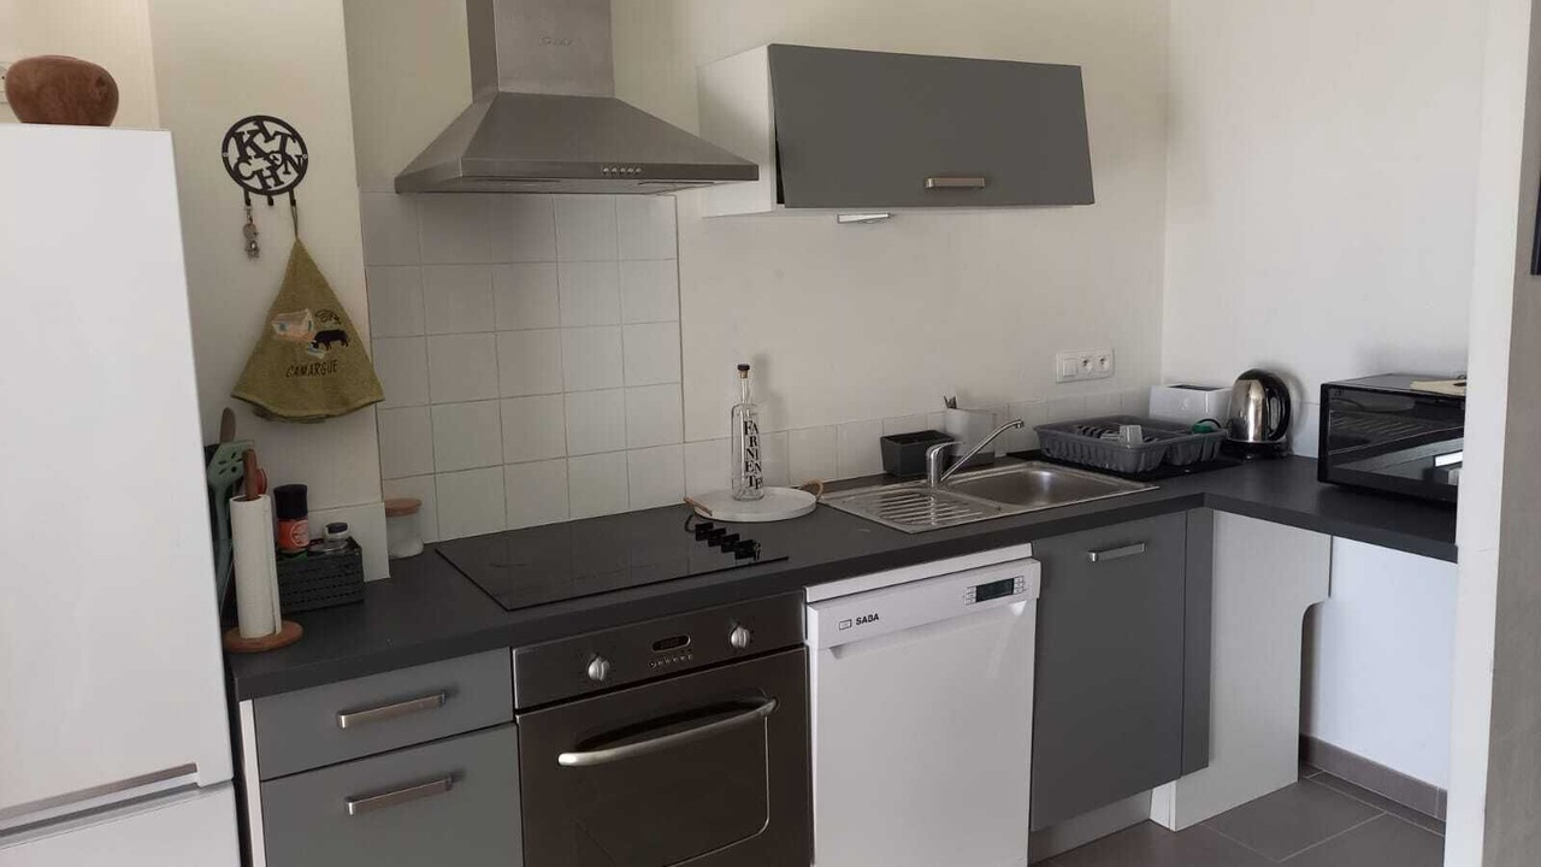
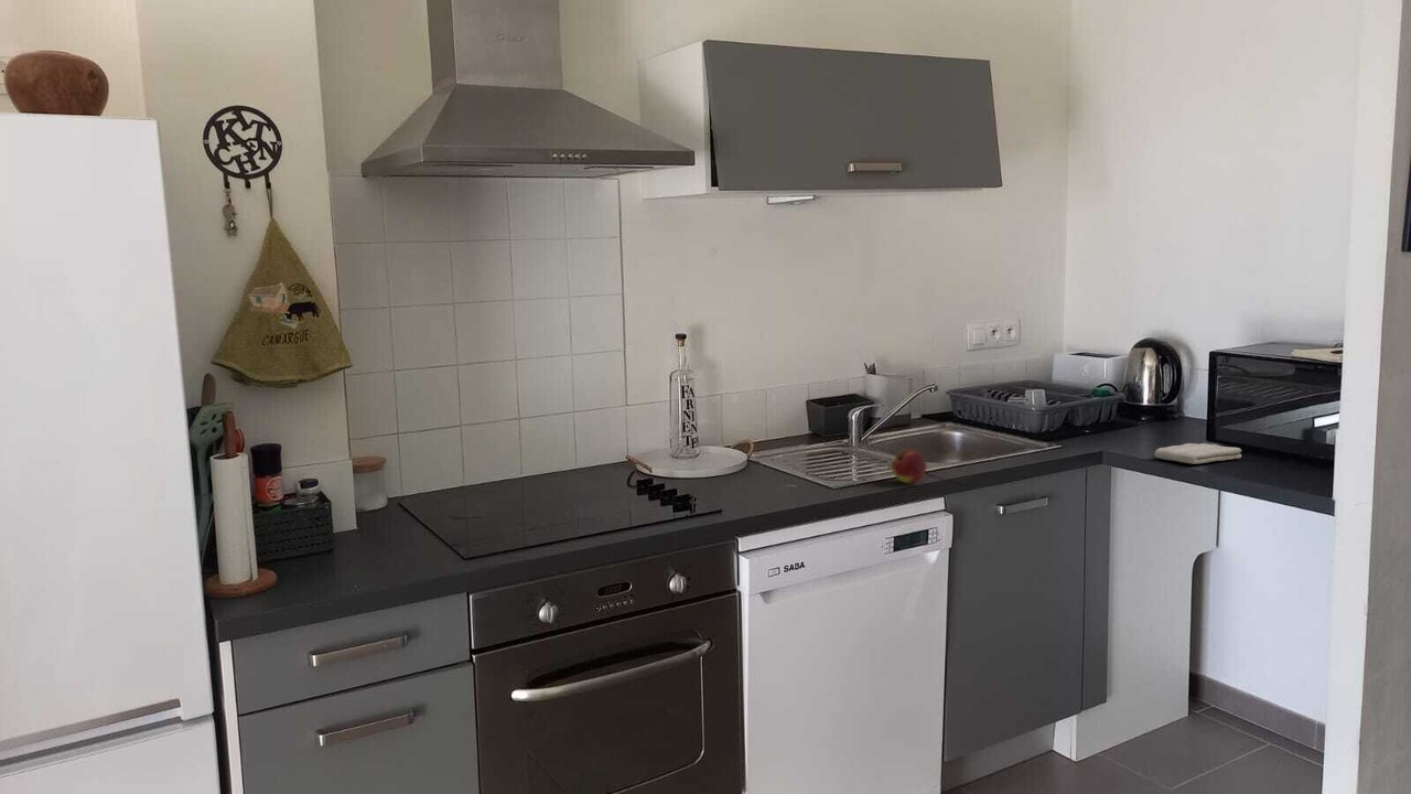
+ washcloth (1198, 452)
+ apple (908, 465)
